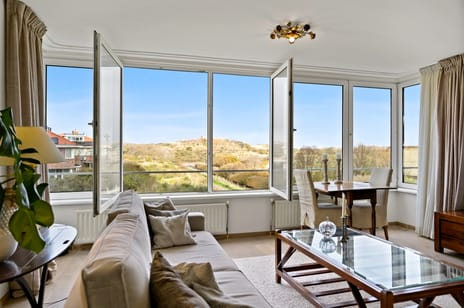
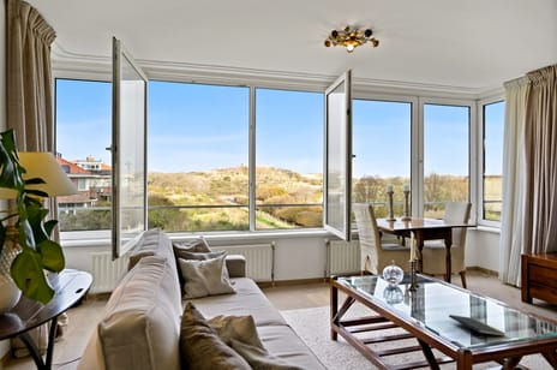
+ notepad (475, 324)
